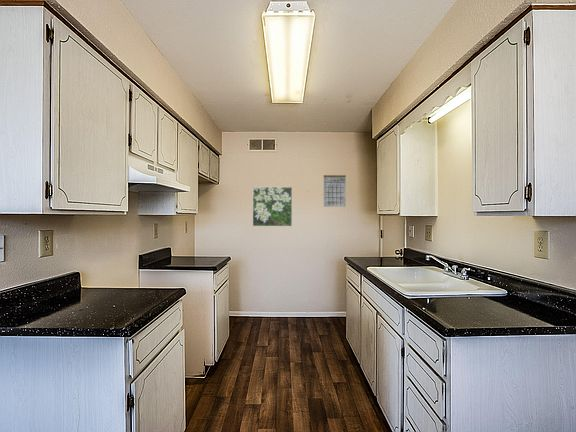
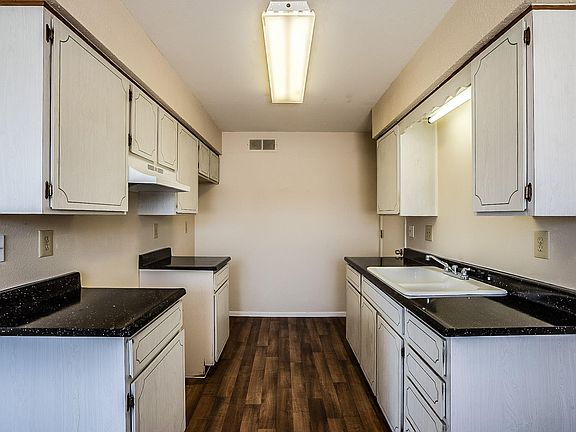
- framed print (272, 206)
- calendar (334, 187)
